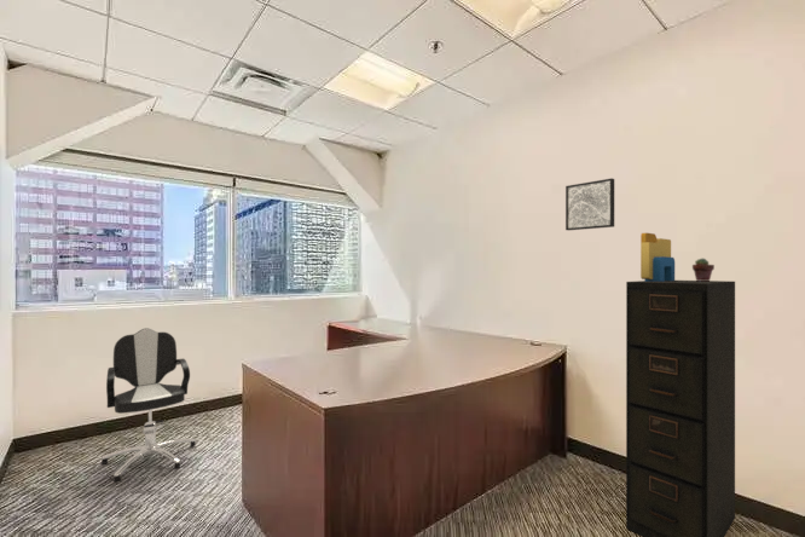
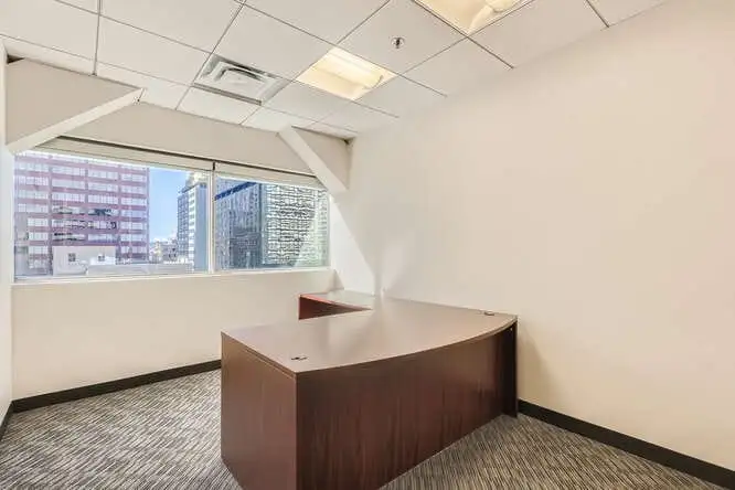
- office chair (151, 394)
- wall art (589, 206)
- folder (660, 256)
- potted succulent (702, 268)
- filing cabinet (681, 403)
